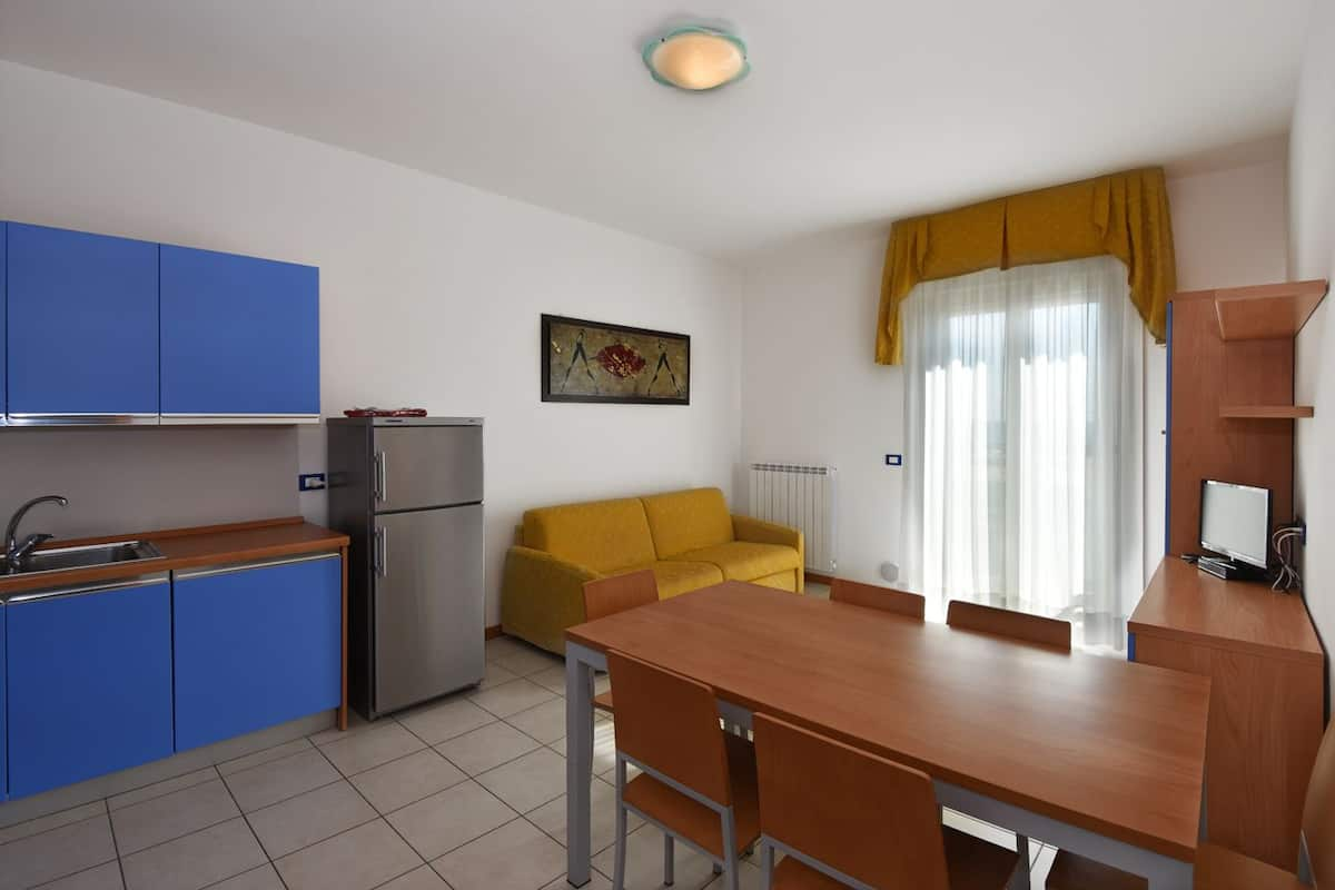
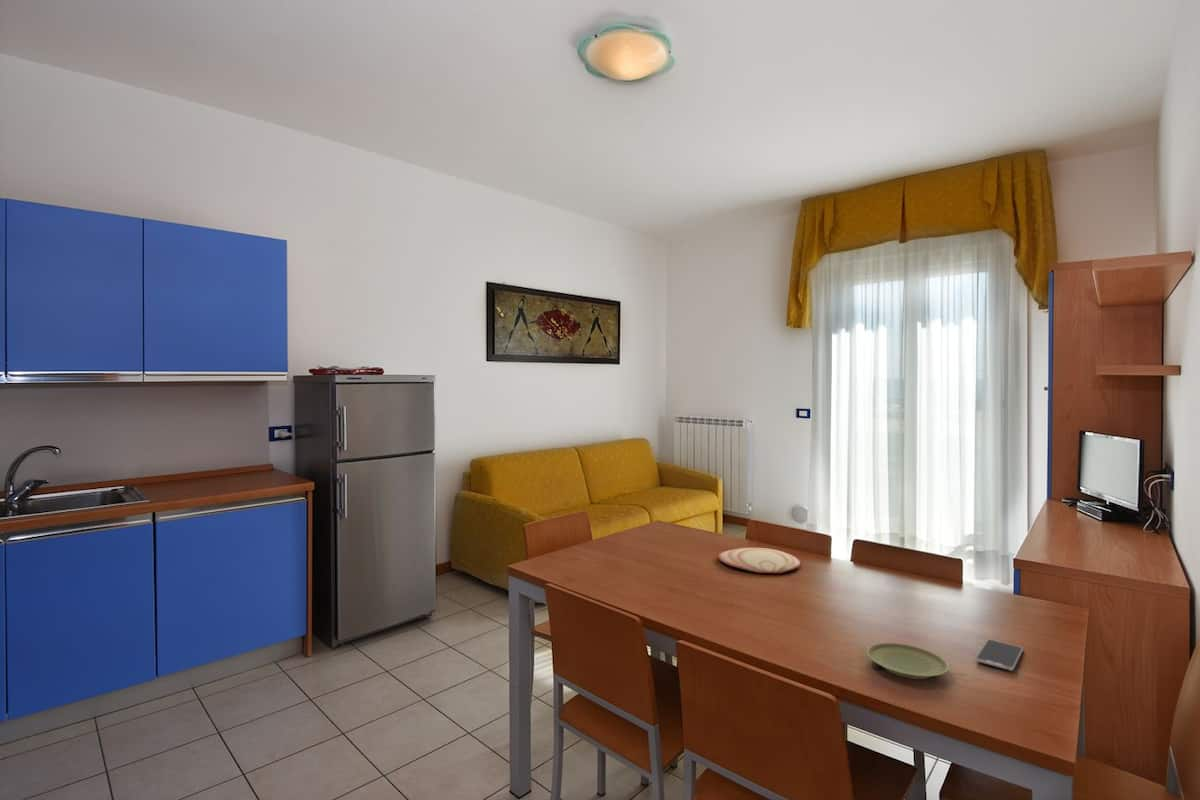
+ plate (906, 662)
+ smartphone (999, 653)
+ plate (758, 556)
